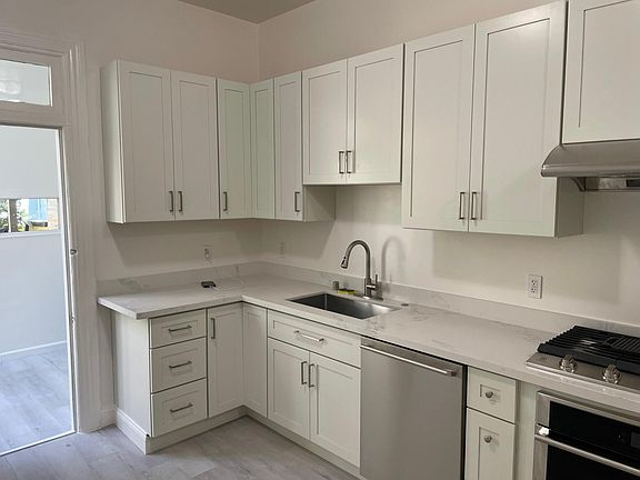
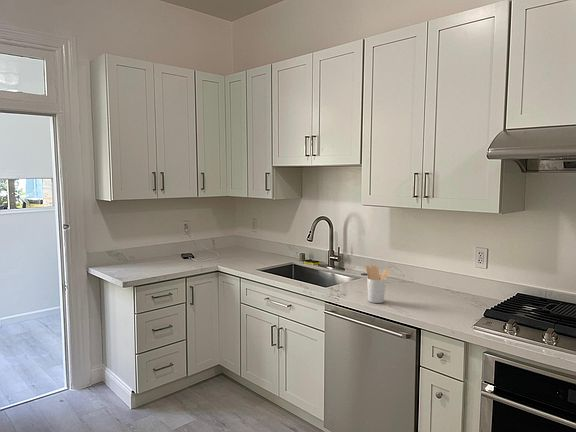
+ utensil holder (374, 283)
